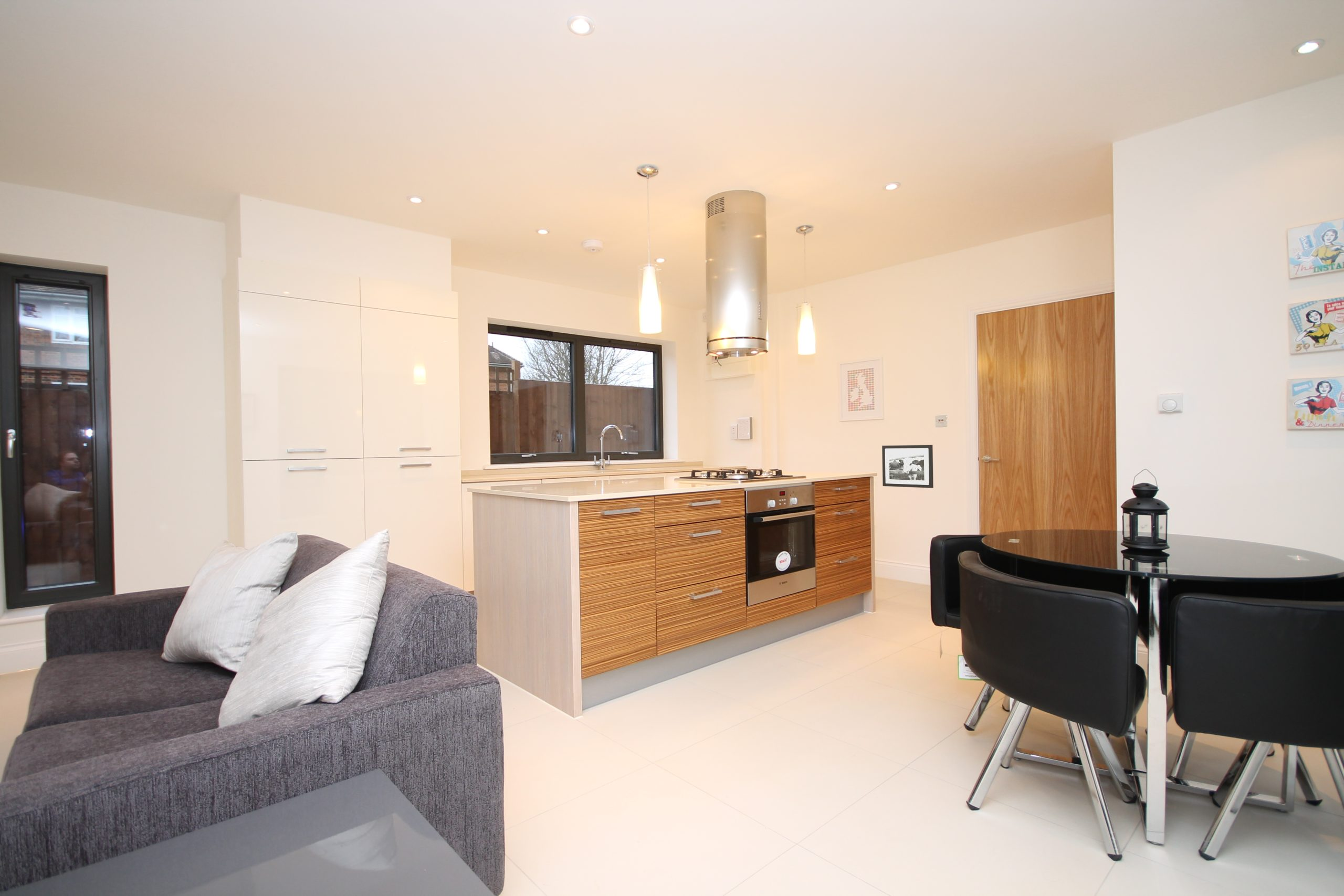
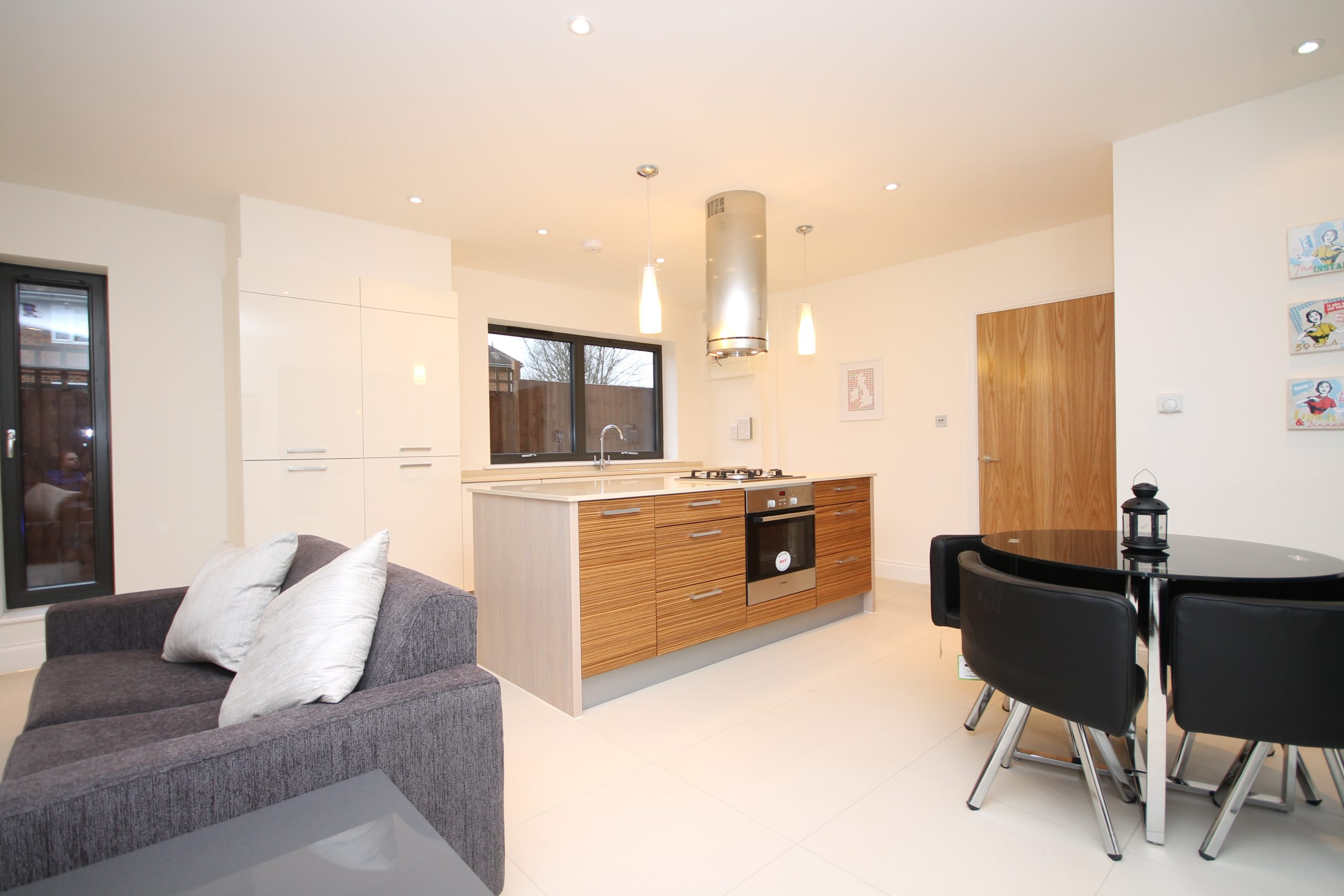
- picture frame (907, 466)
